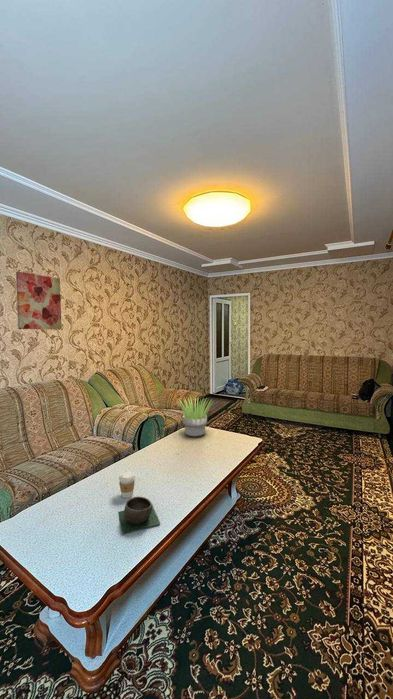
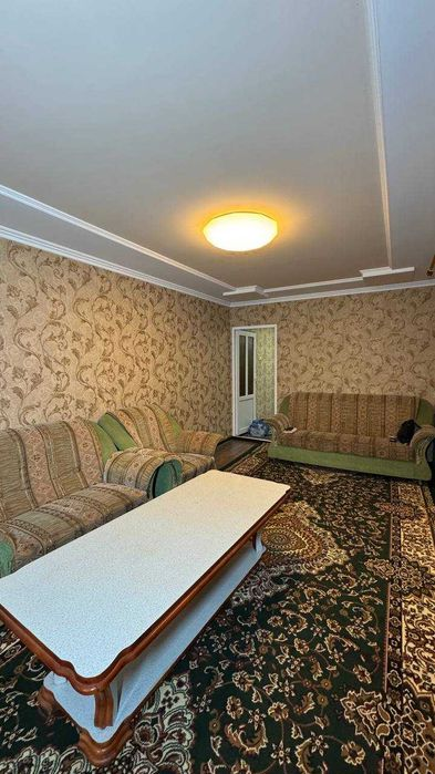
- potted plant (195, 417)
- bowl (138, 509)
- coffee cup (127, 484)
- wall art (40, 302)
